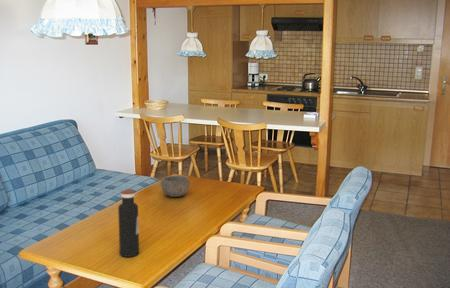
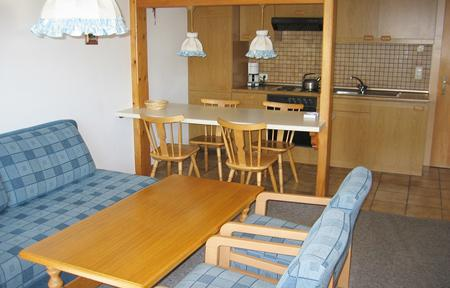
- bowl (175, 186)
- water bottle (128, 222)
